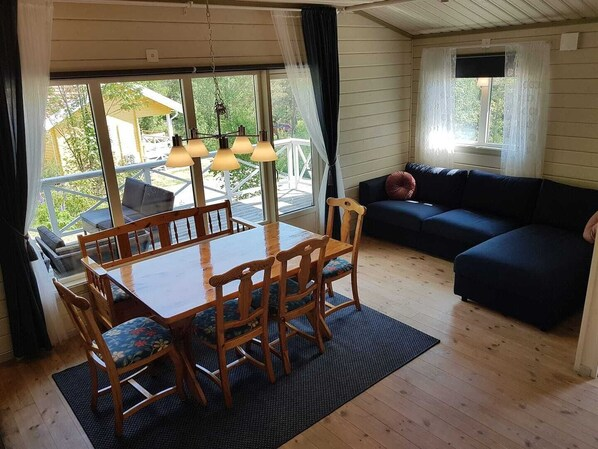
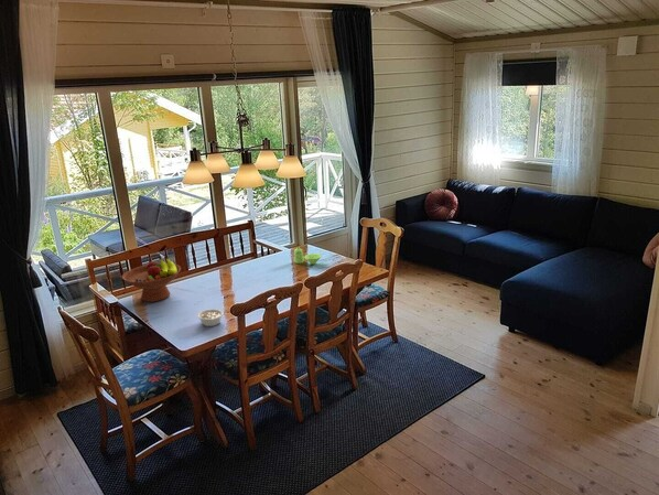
+ fruit bowl (152, 279)
+ condiment set (307, 255)
+ legume (210, 318)
